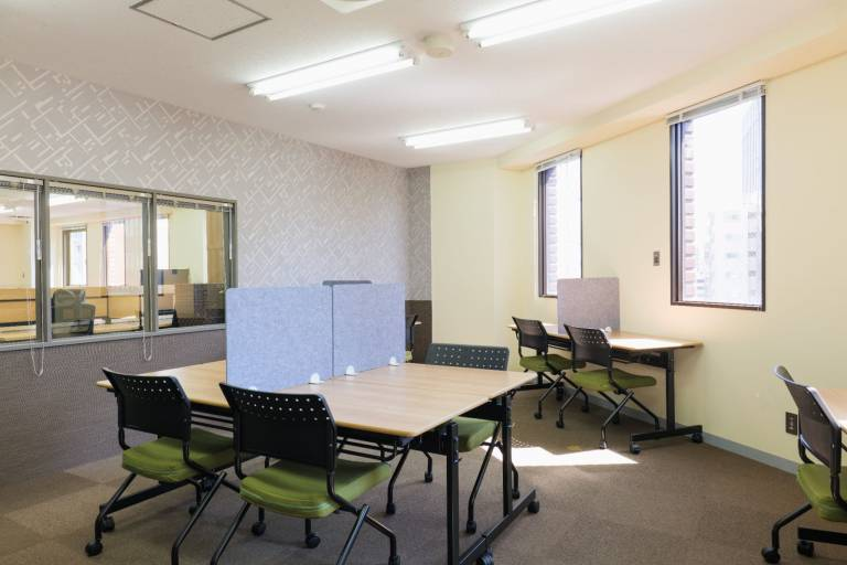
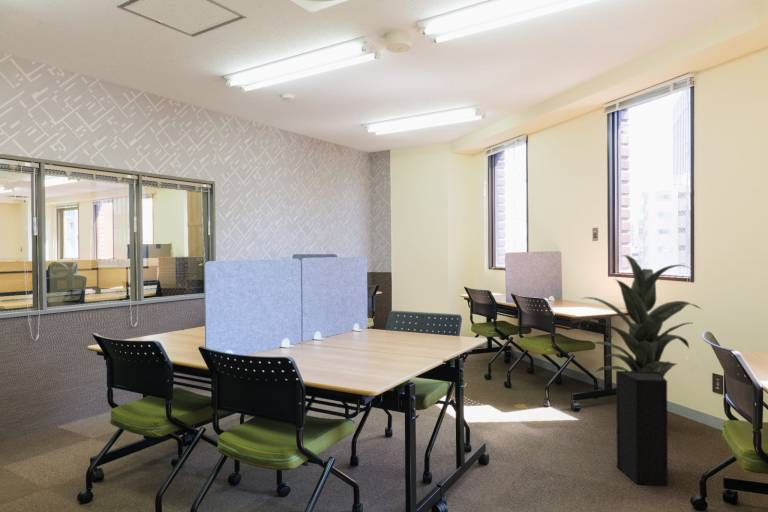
+ indoor plant (641, 338)
+ speaker (644, 425)
